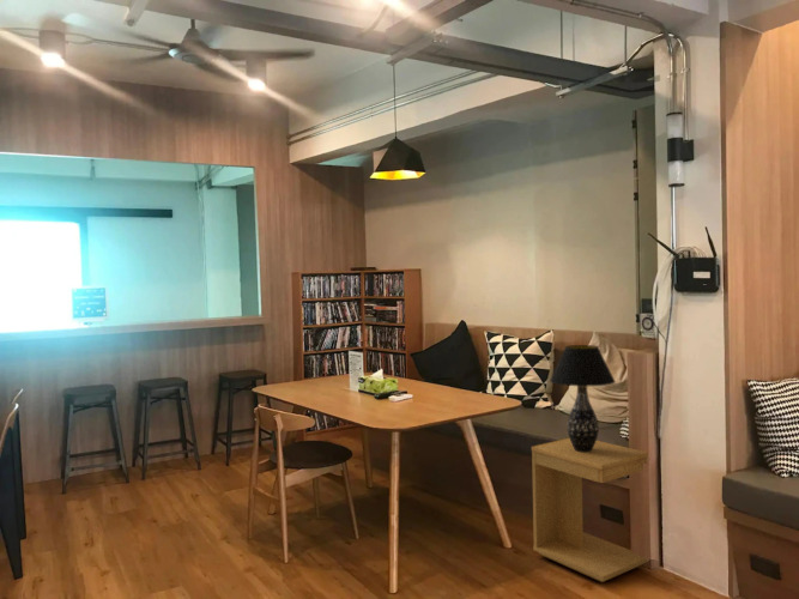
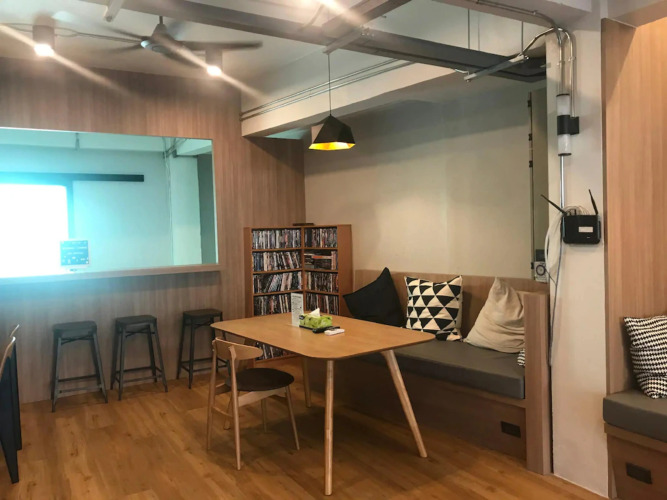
- table lamp (582, 398)
- side table (581, 506)
